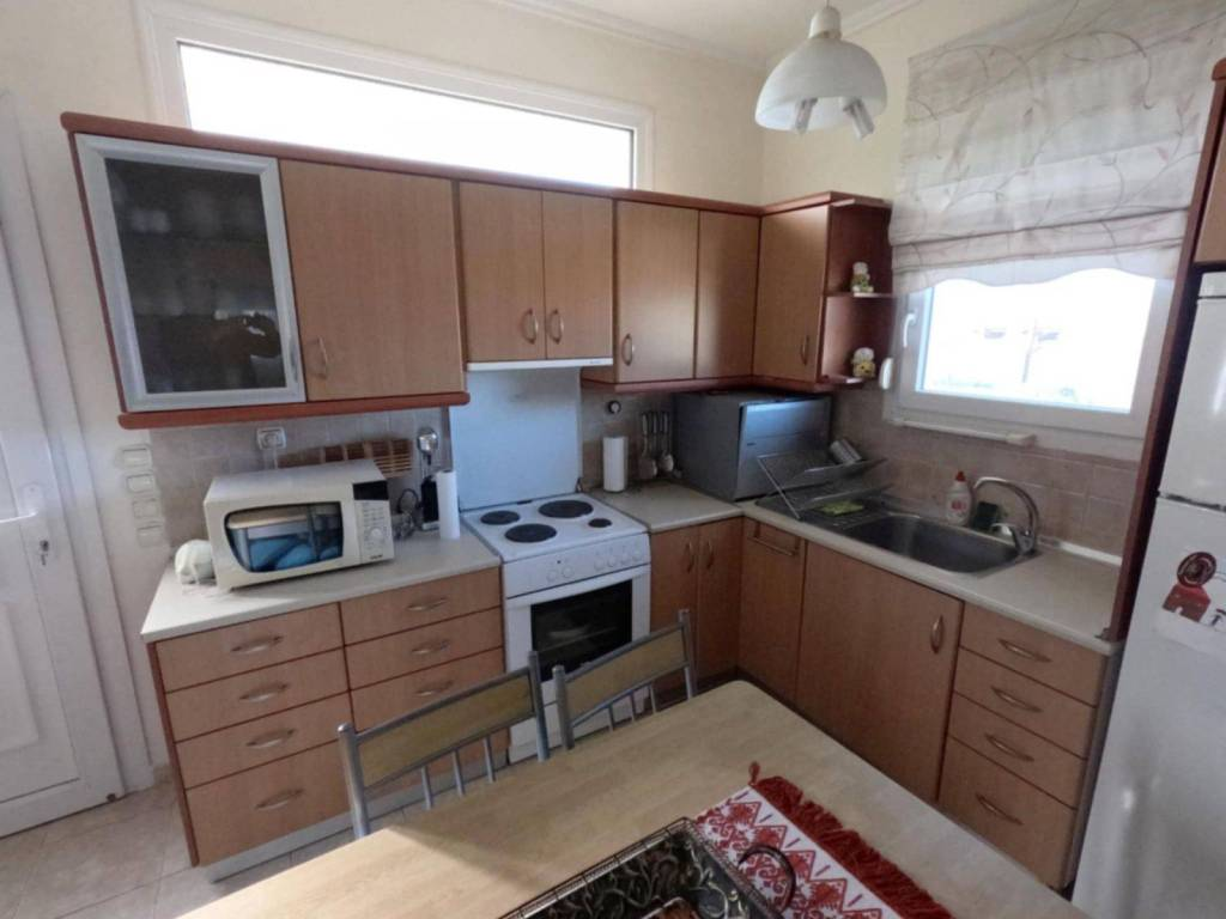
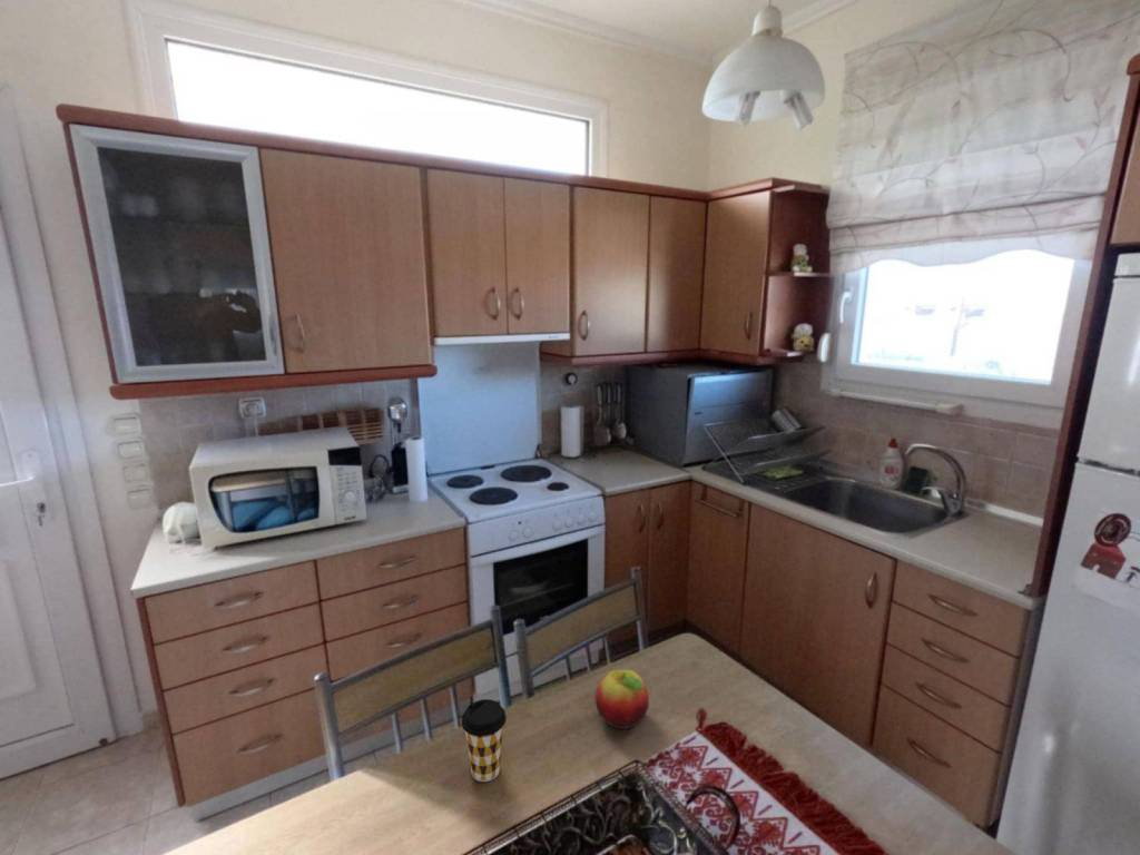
+ coffee cup (484, 740)
+ fruit (621, 696)
